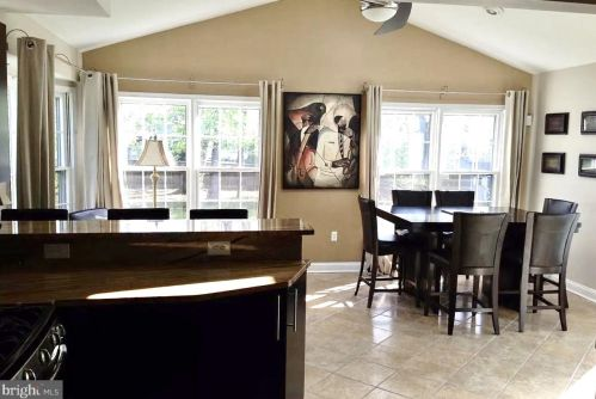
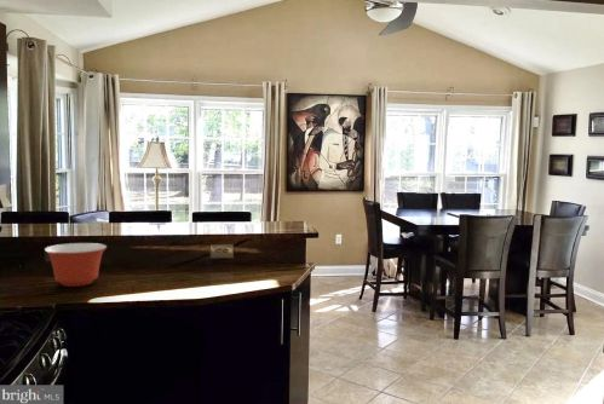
+ mixing bowl (76, 265)
